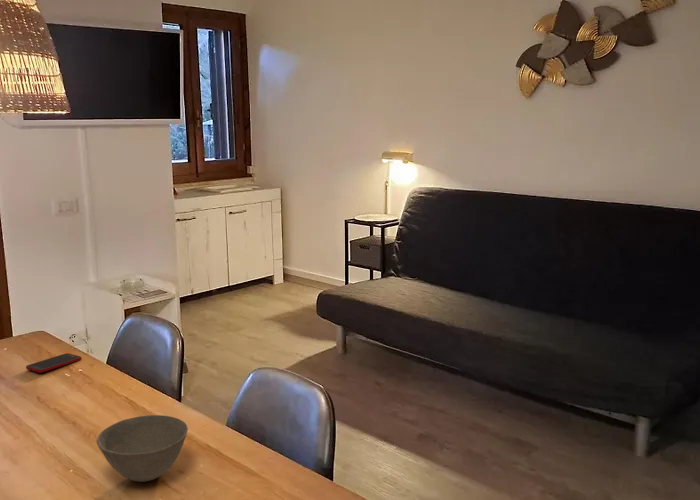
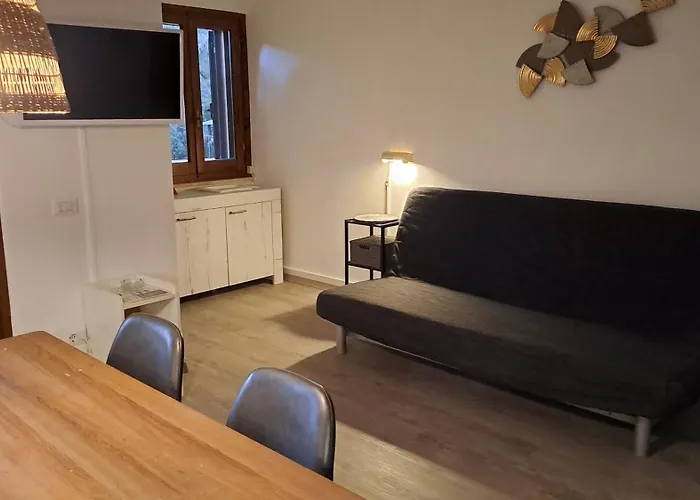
- bowl (144, 454)
- cell phone (54, 362)
